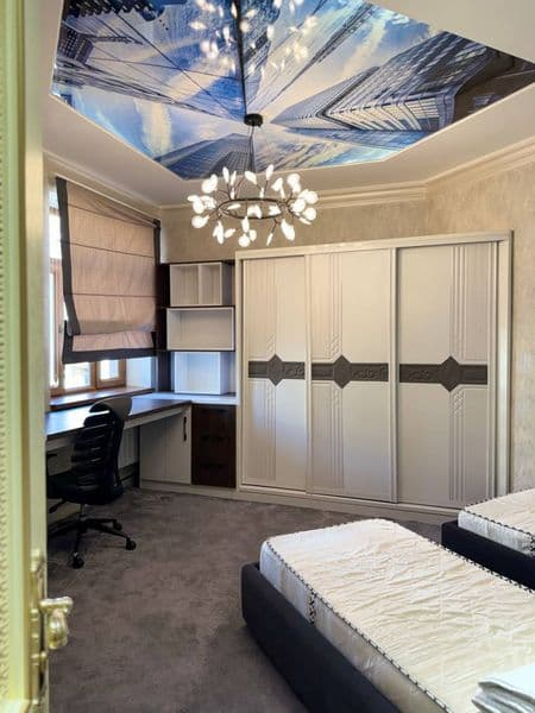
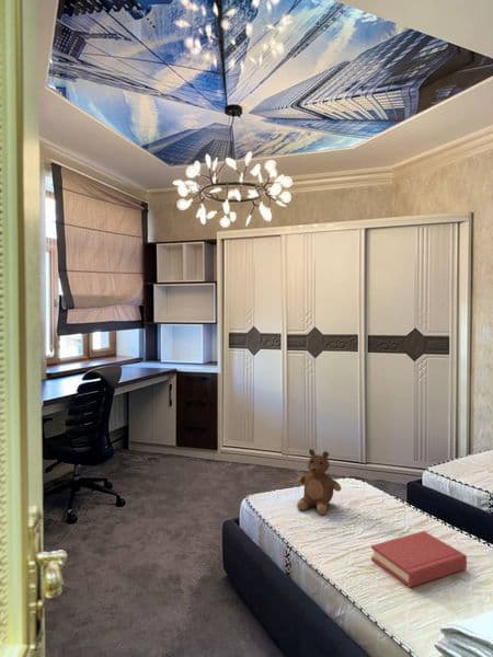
+ hardback book (417, 557)
+ teddy bear (316, 480)
